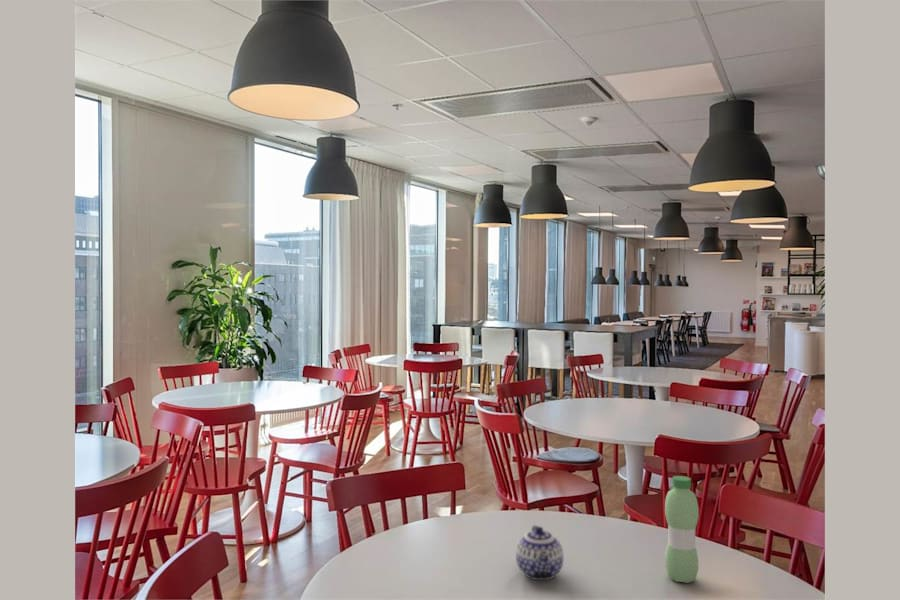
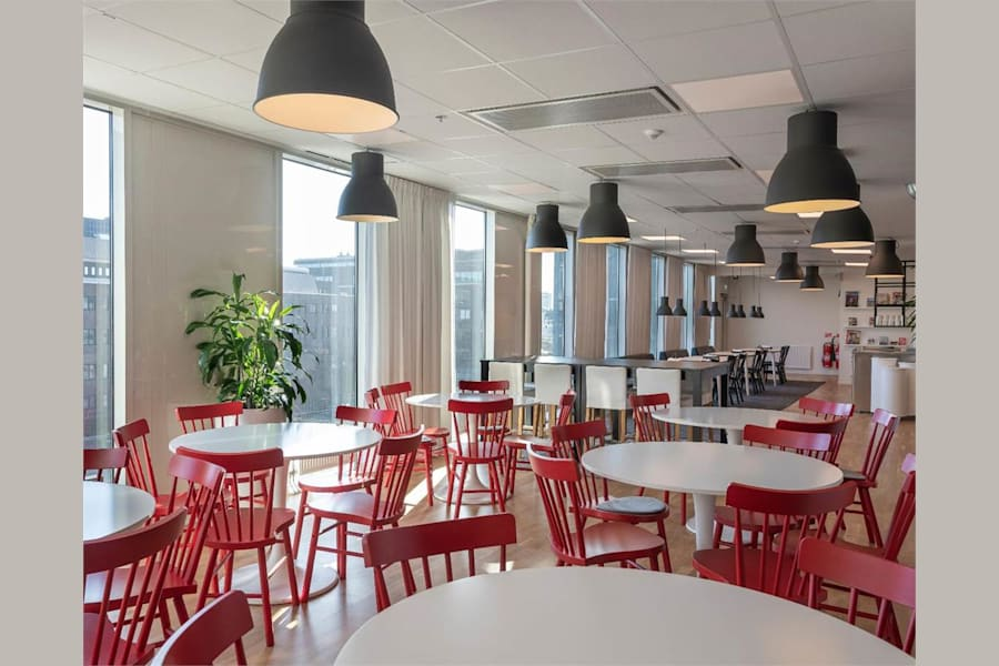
- teapot (539, 550)
- water bottle (681, 528)
